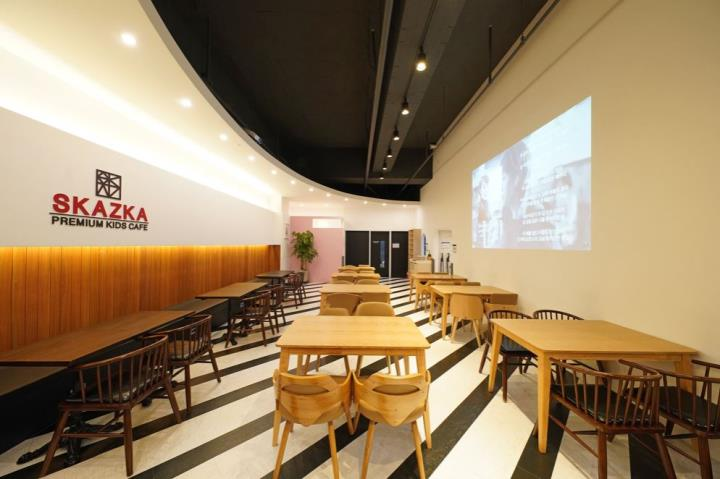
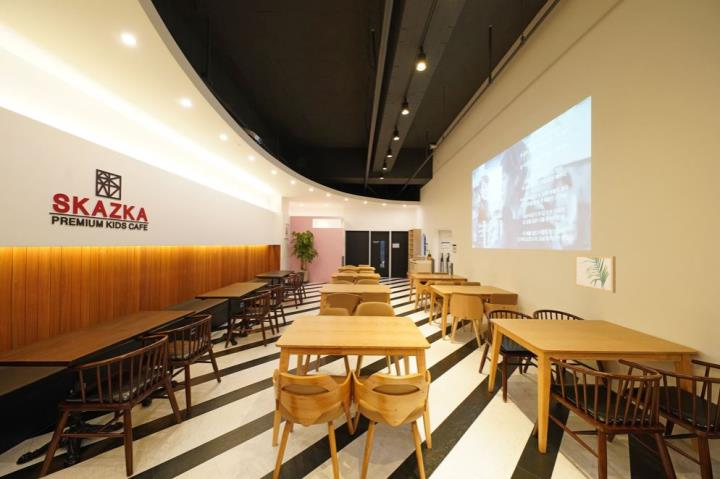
+ wall art (593, 272)
